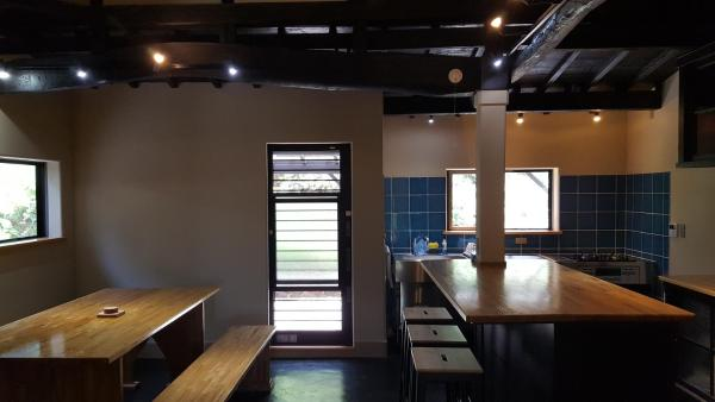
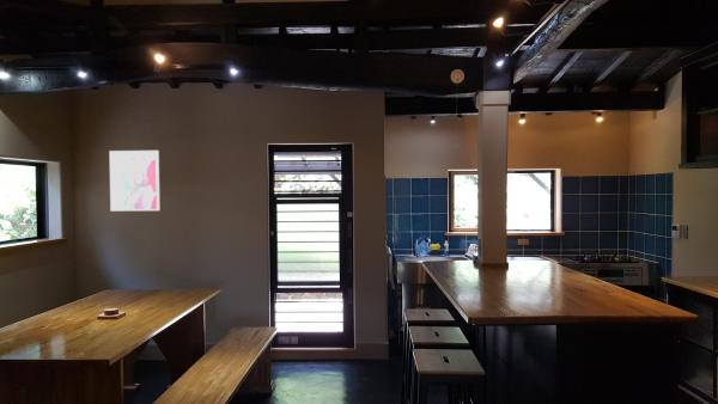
+ wall art (134, 180)
